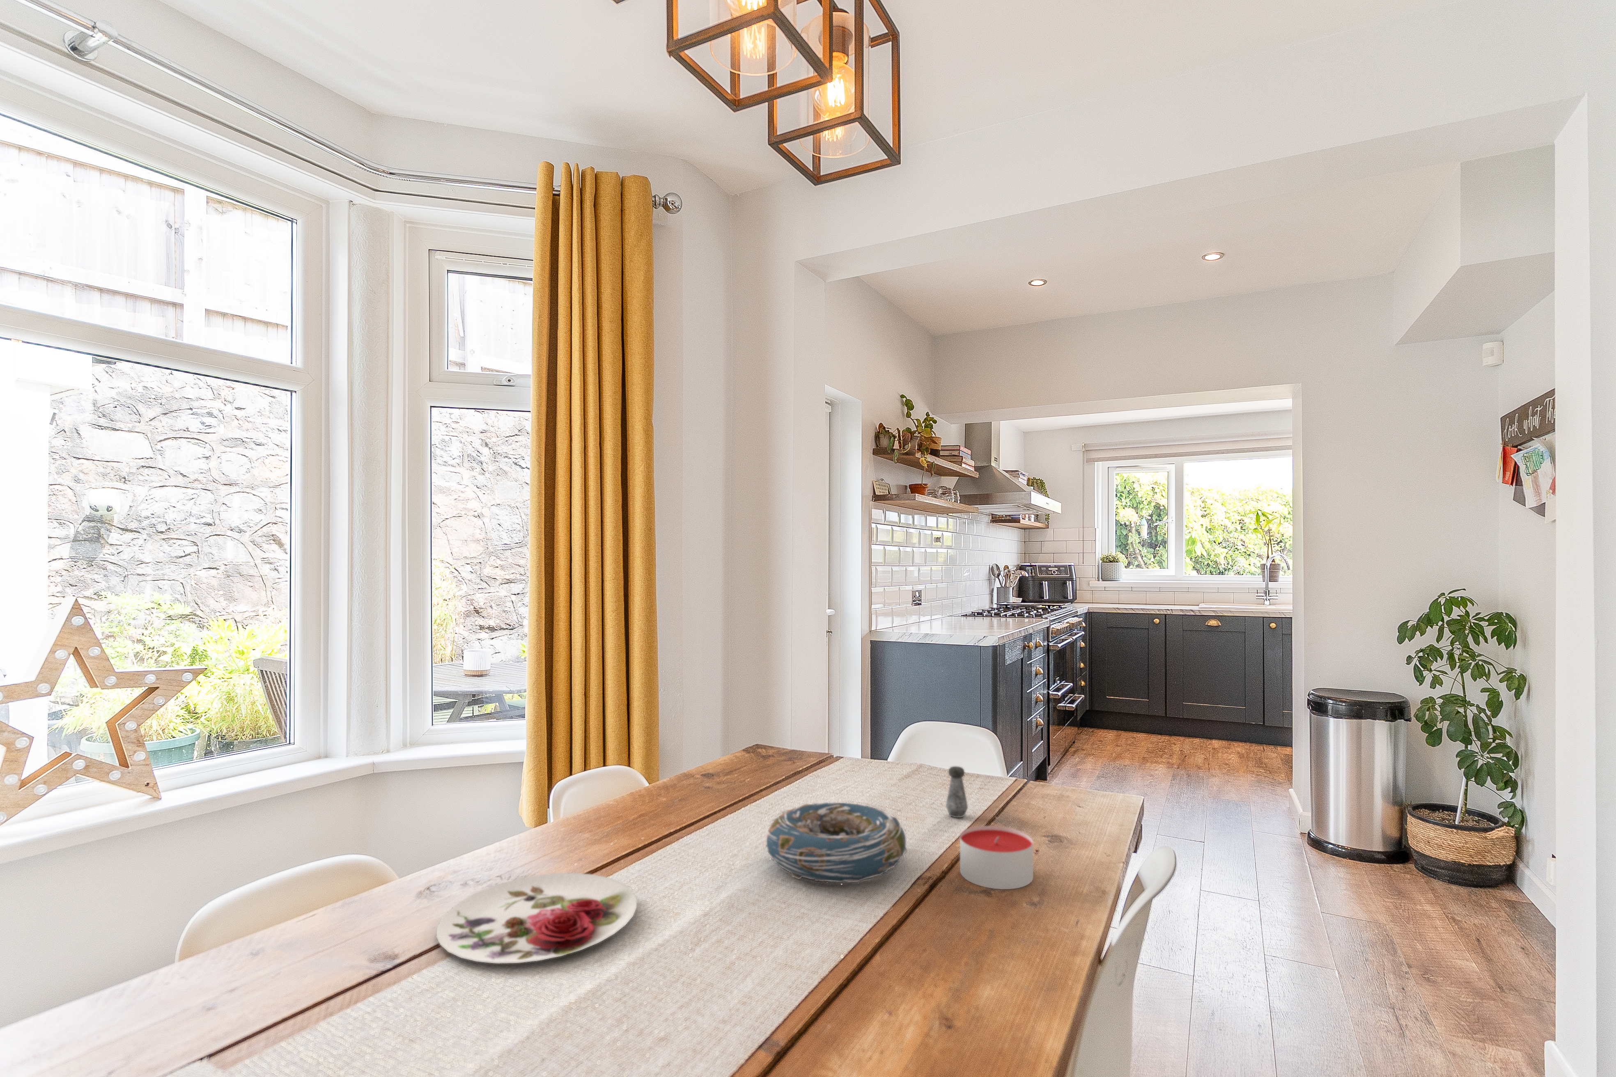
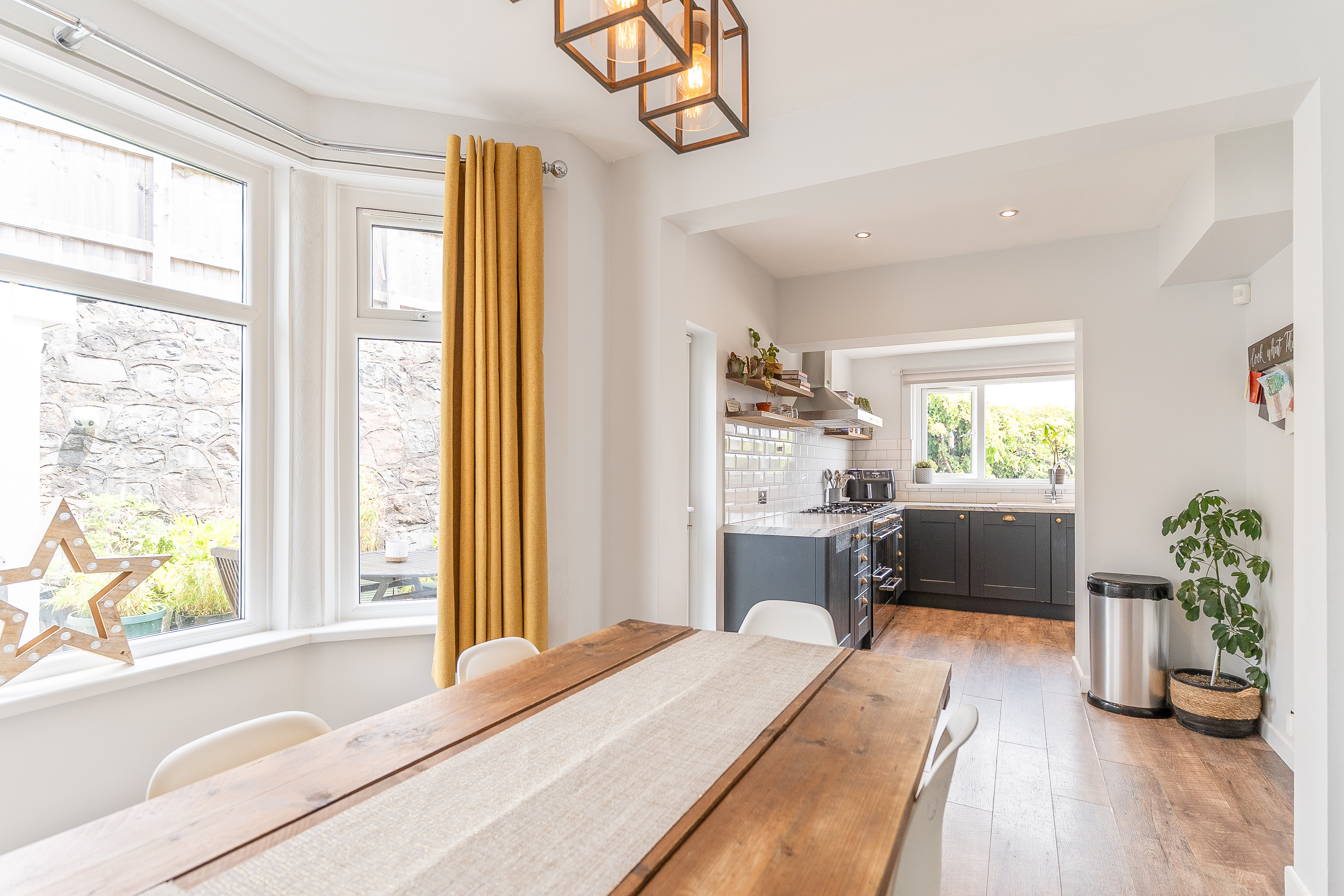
- salt shaker (957, 791)
- candle (996, 855)
- plate (540, 911)
- decorative bowl (836, 839)
